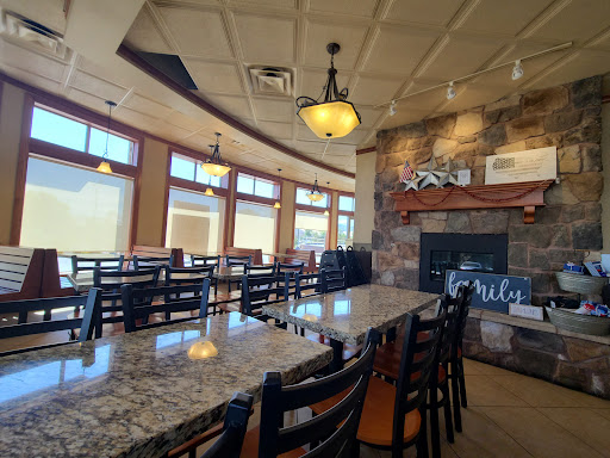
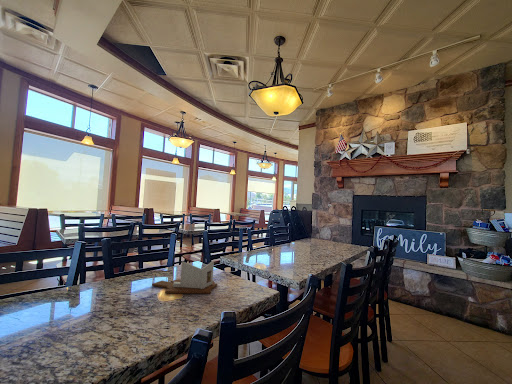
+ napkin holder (188, 272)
